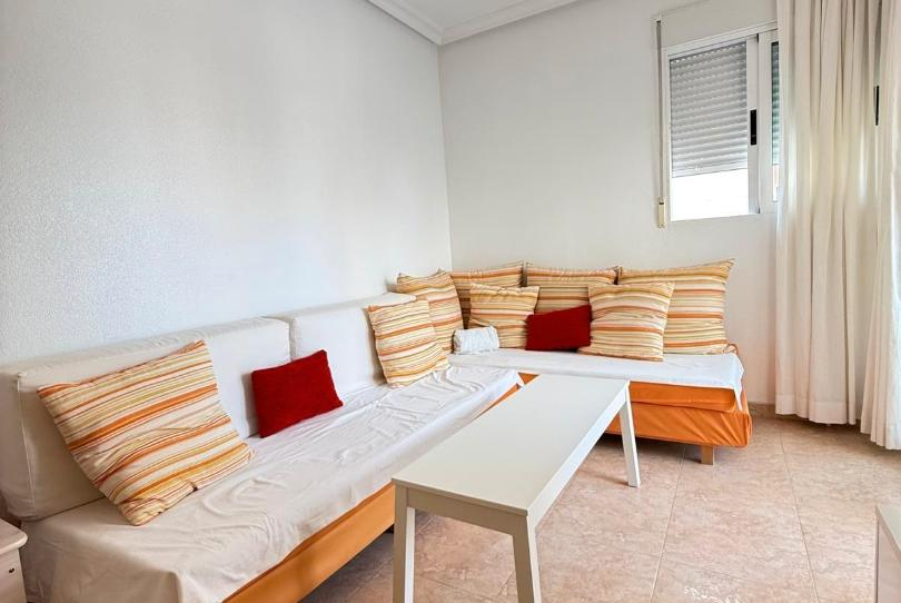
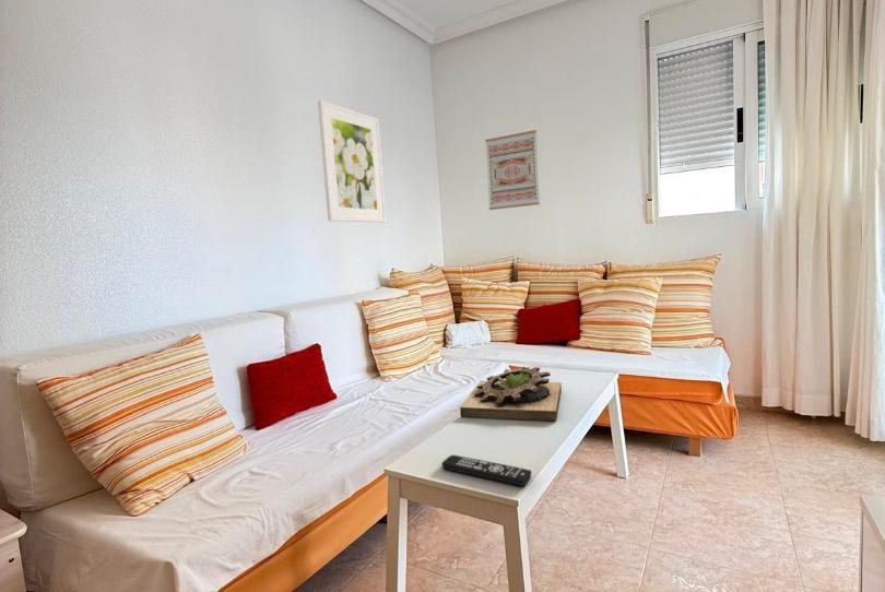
+ wall art (511, 171)
+ remote control (485, 470)
+ succulent planter (512, 388)
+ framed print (354, 166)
